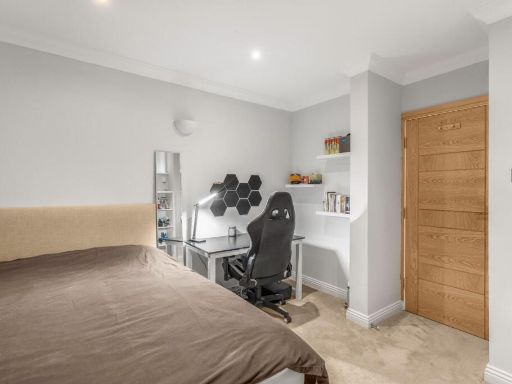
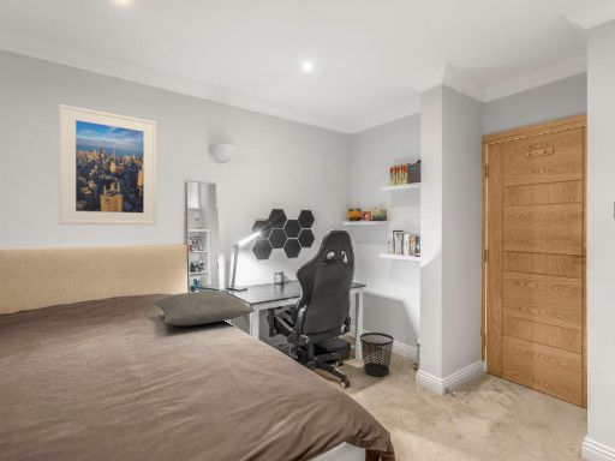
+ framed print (111, 168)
+ pillow (202, 306)
+ wastebasket (376, 354)
